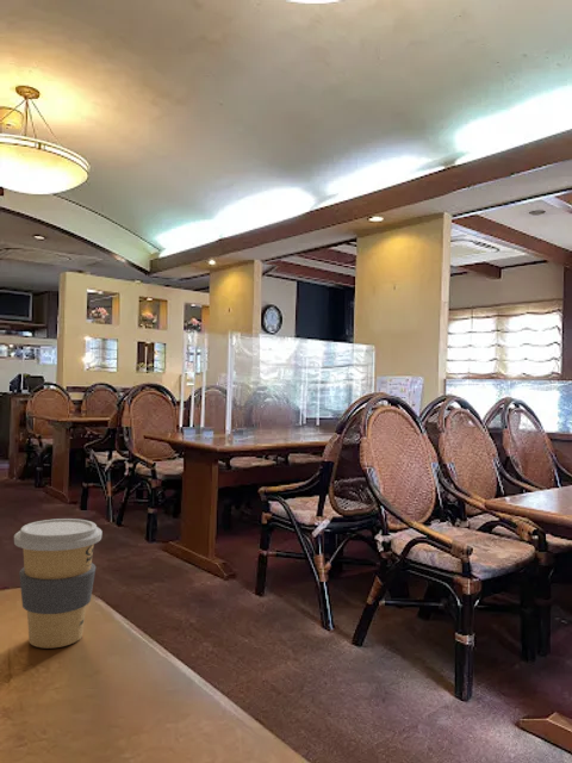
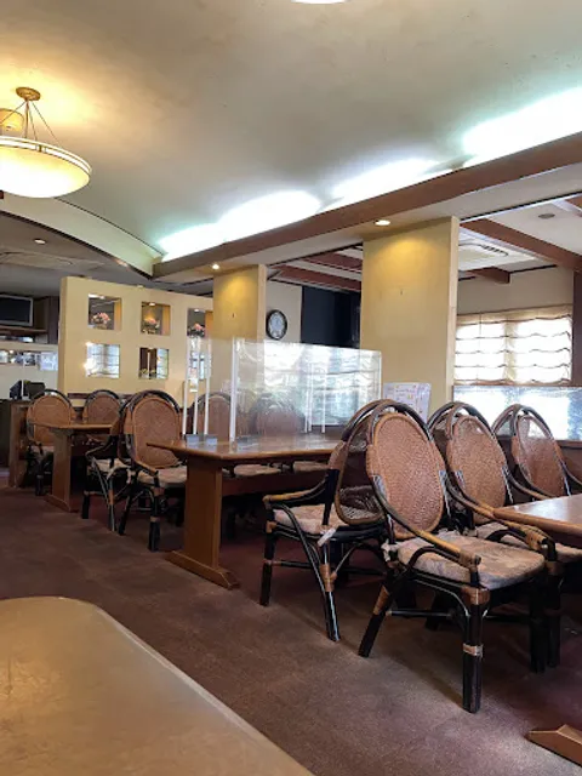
- coffee cup (57, 582)
